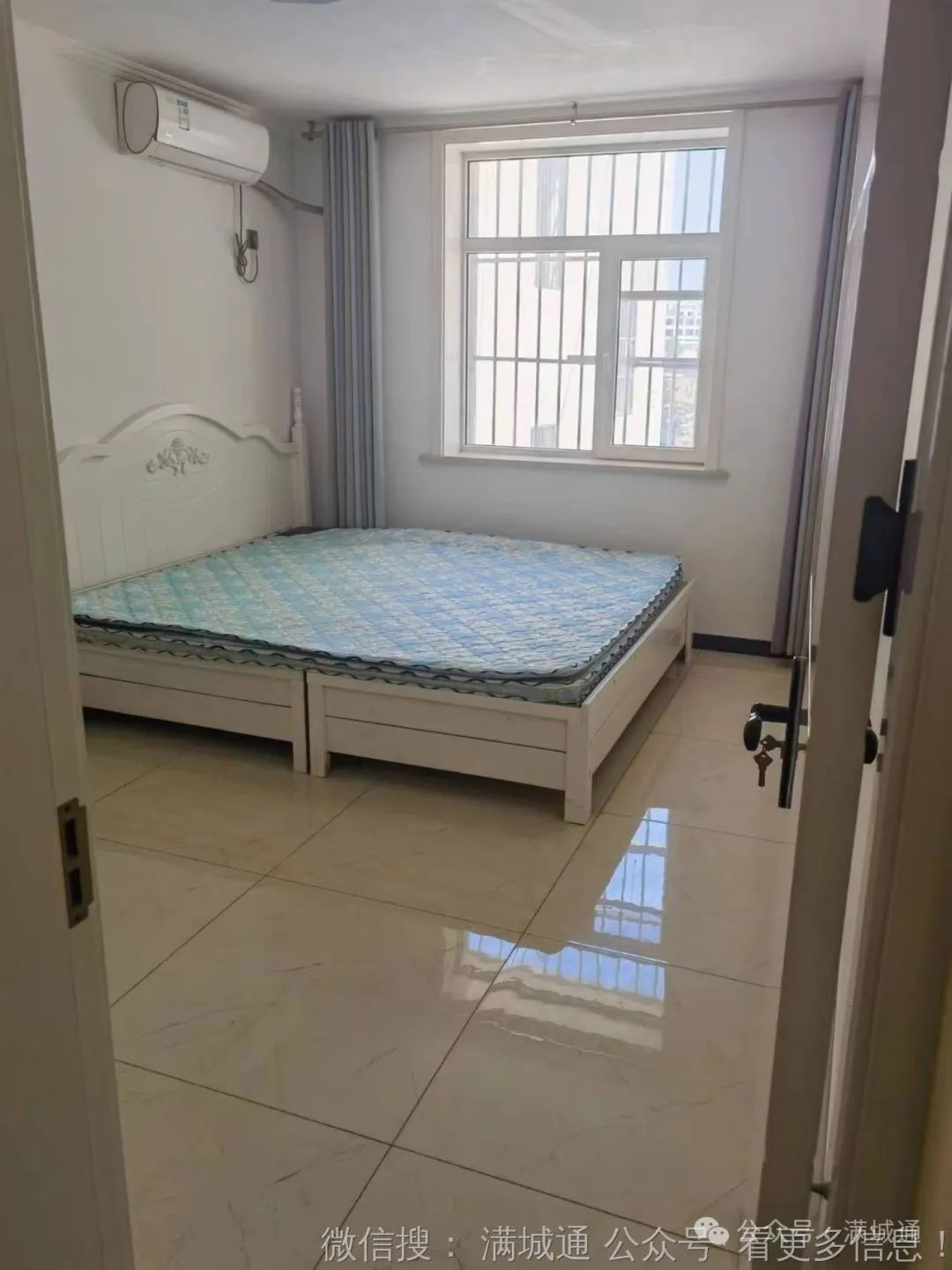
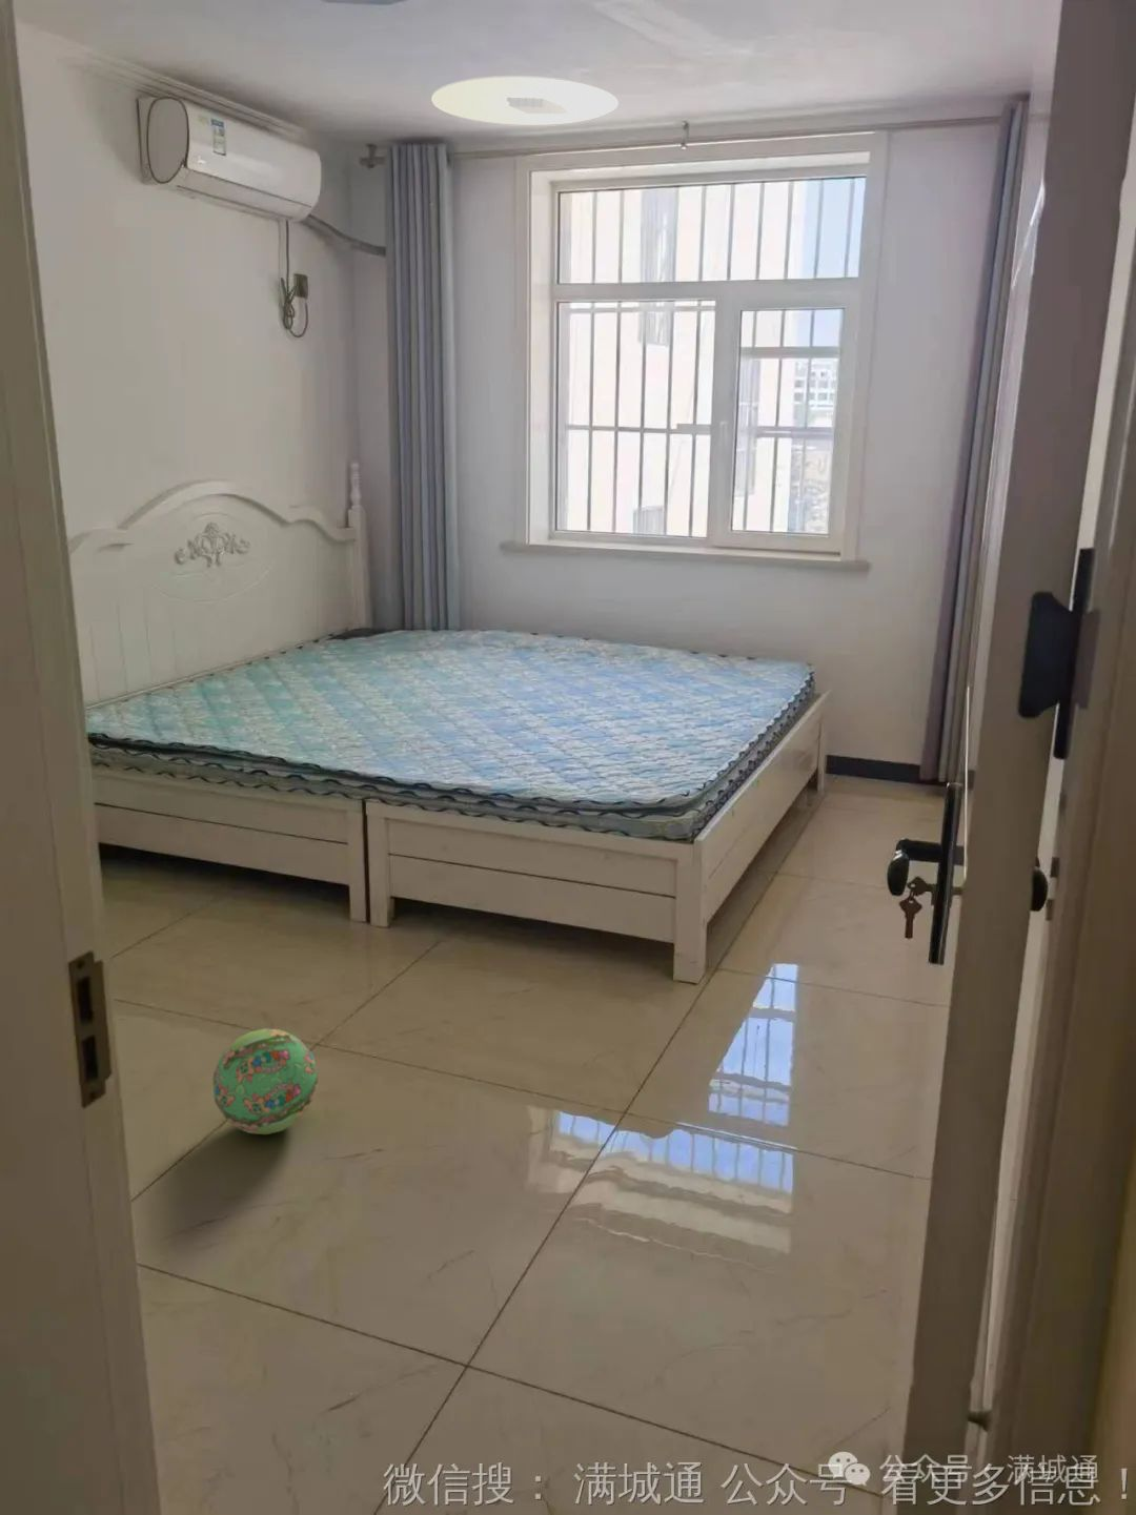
+ ball (265, 1081)
+ ceiling light (525, 92)
